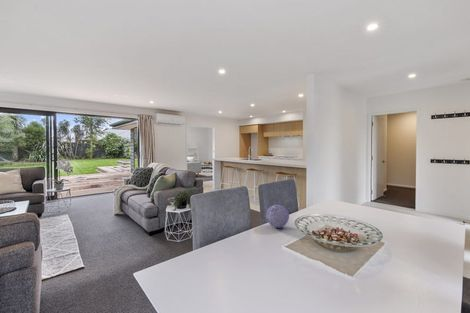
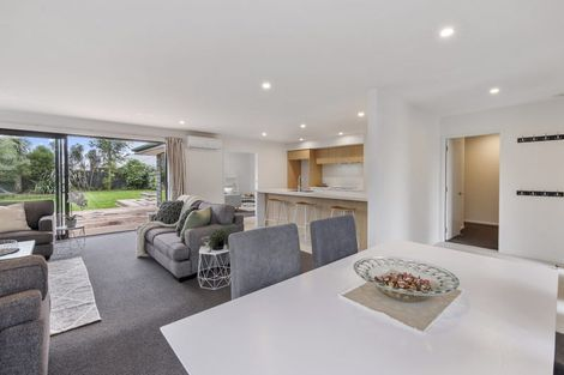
- decorative ball (277, 215)
